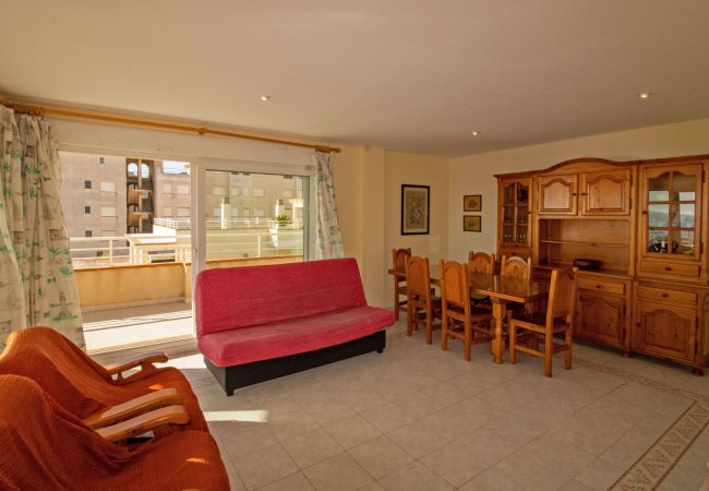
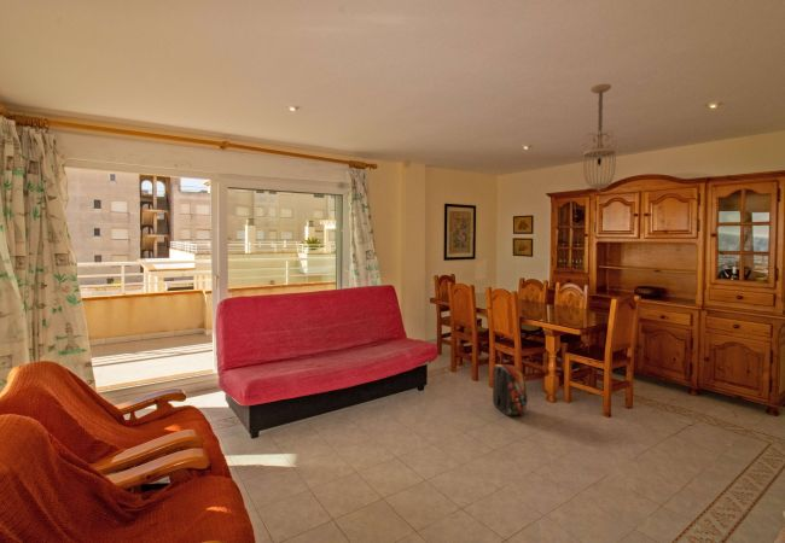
+ backpack (507, 386)
+ ceiling light fixture (599, 139)
